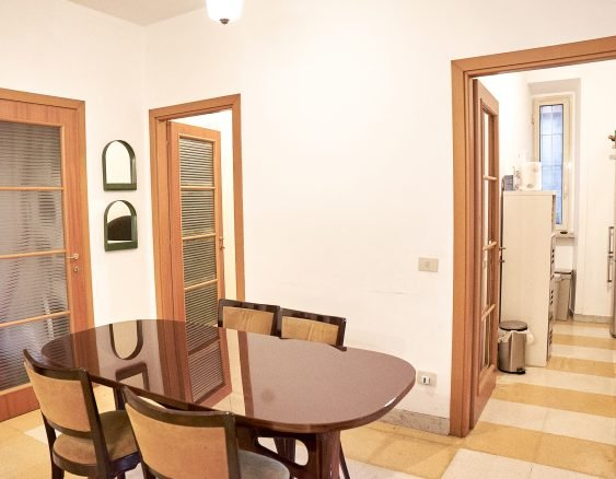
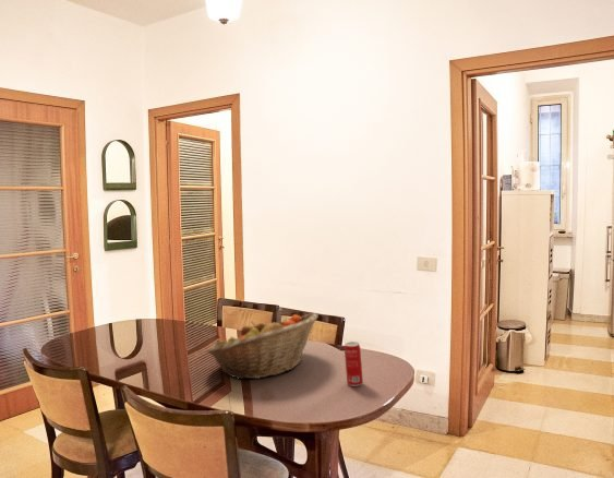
+ fruit basket (265, 340)
+ beverage can (353, 363)
